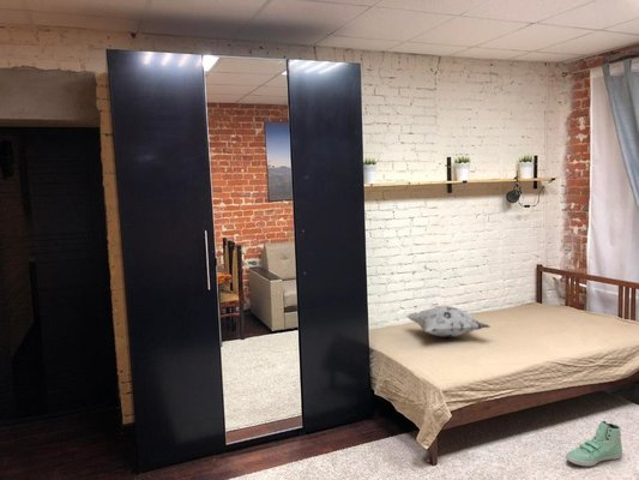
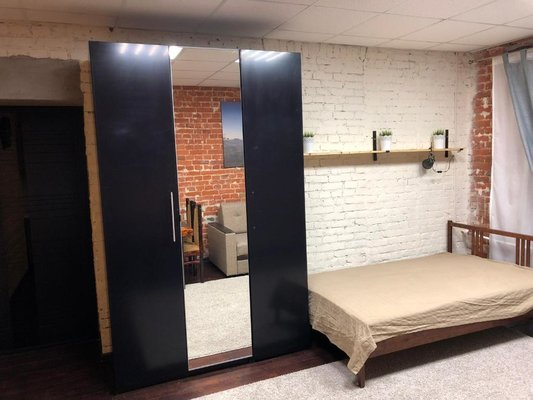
- sneaker (593, 442)
- decorative pillow (446, 320)
